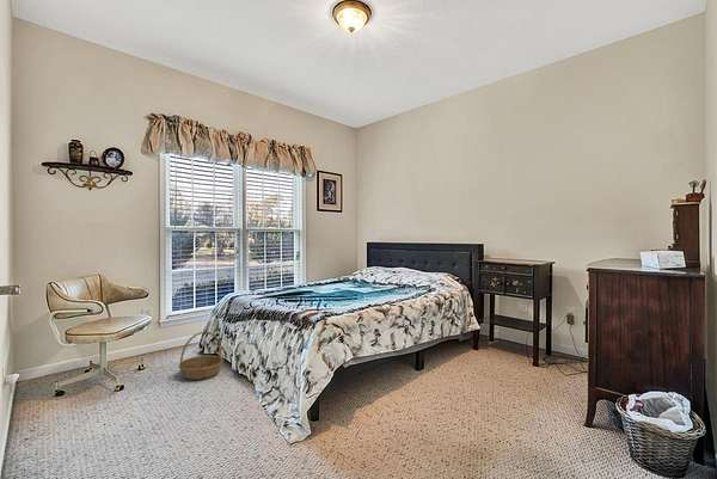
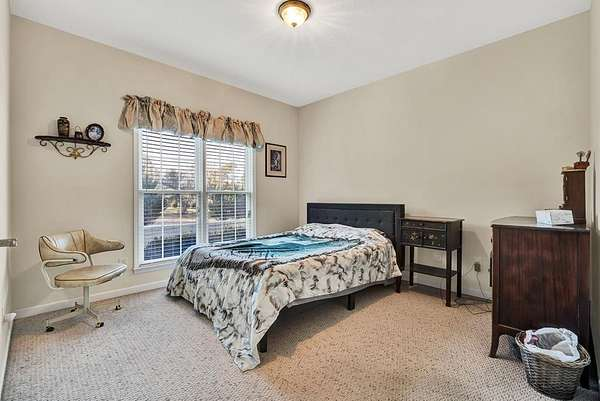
- basket (201, 356)
